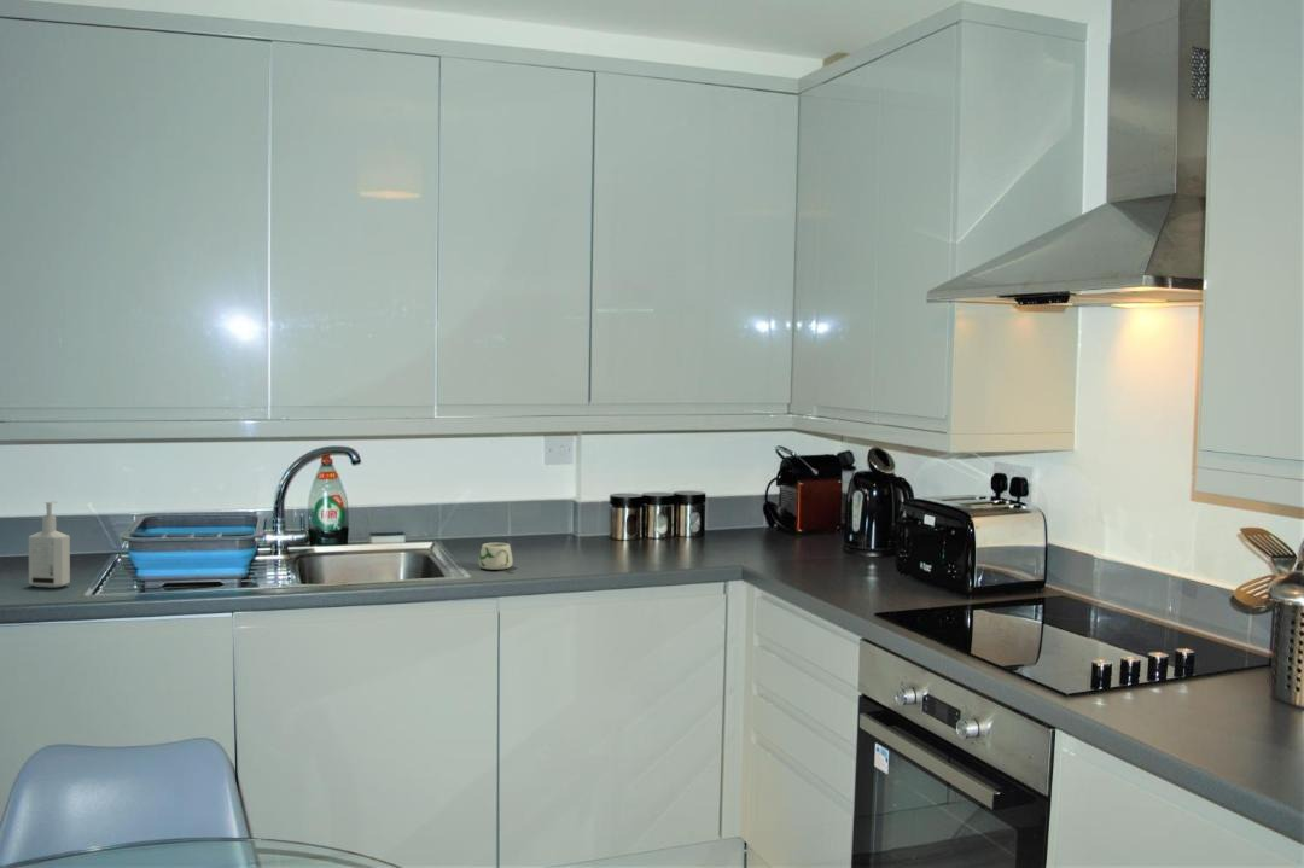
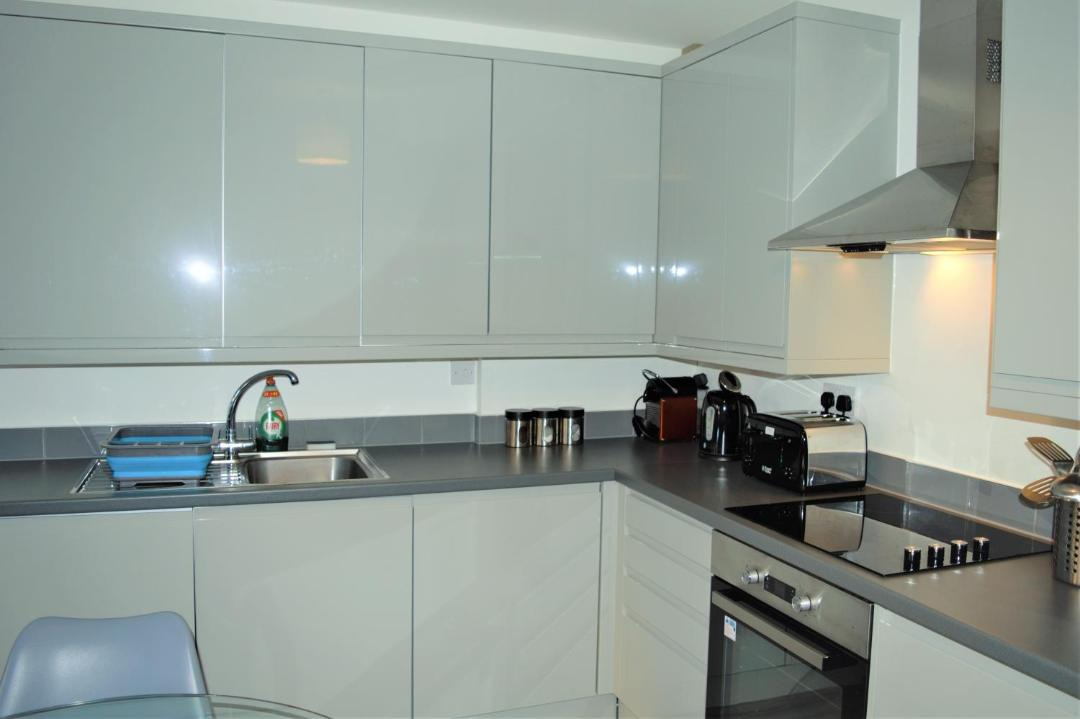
- bottle (50, 543)
- mug (497, 557)
